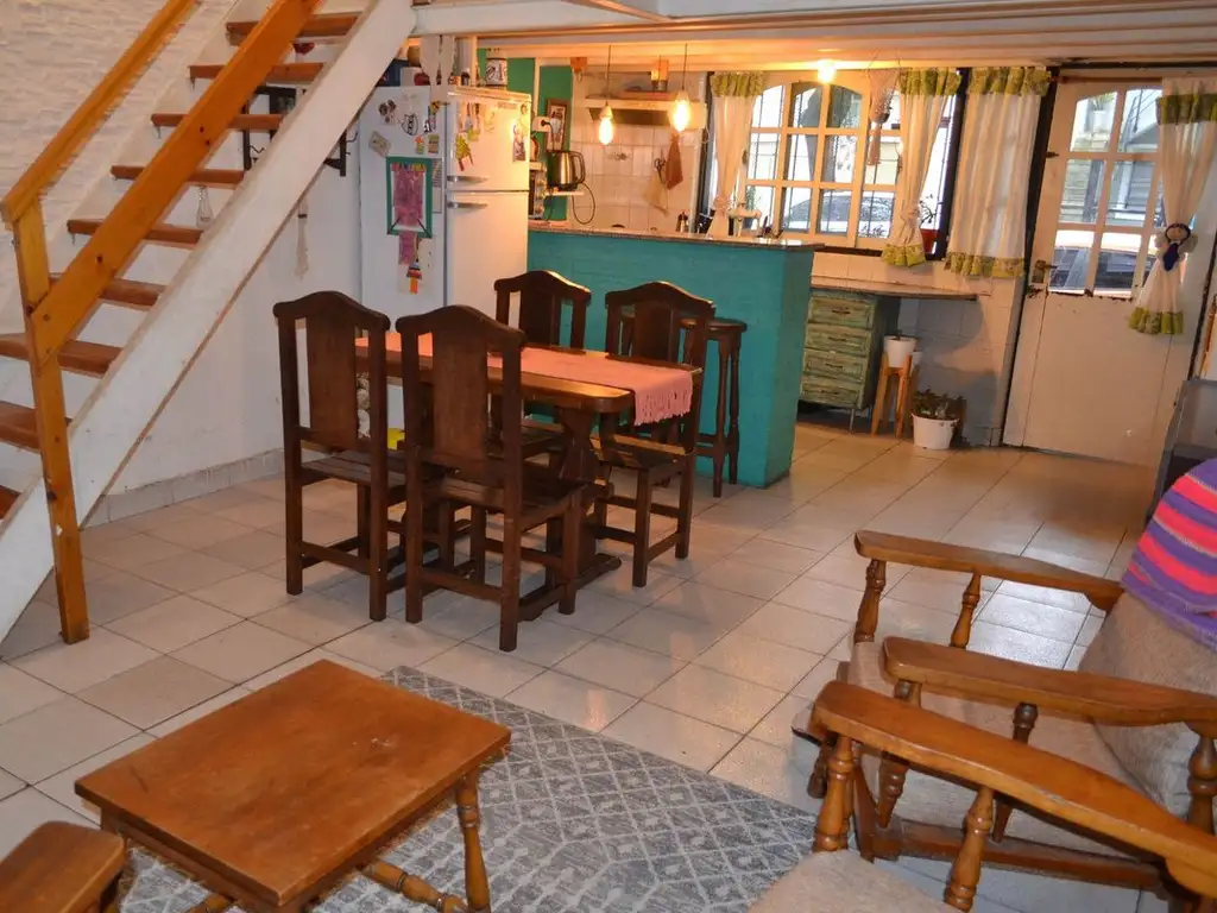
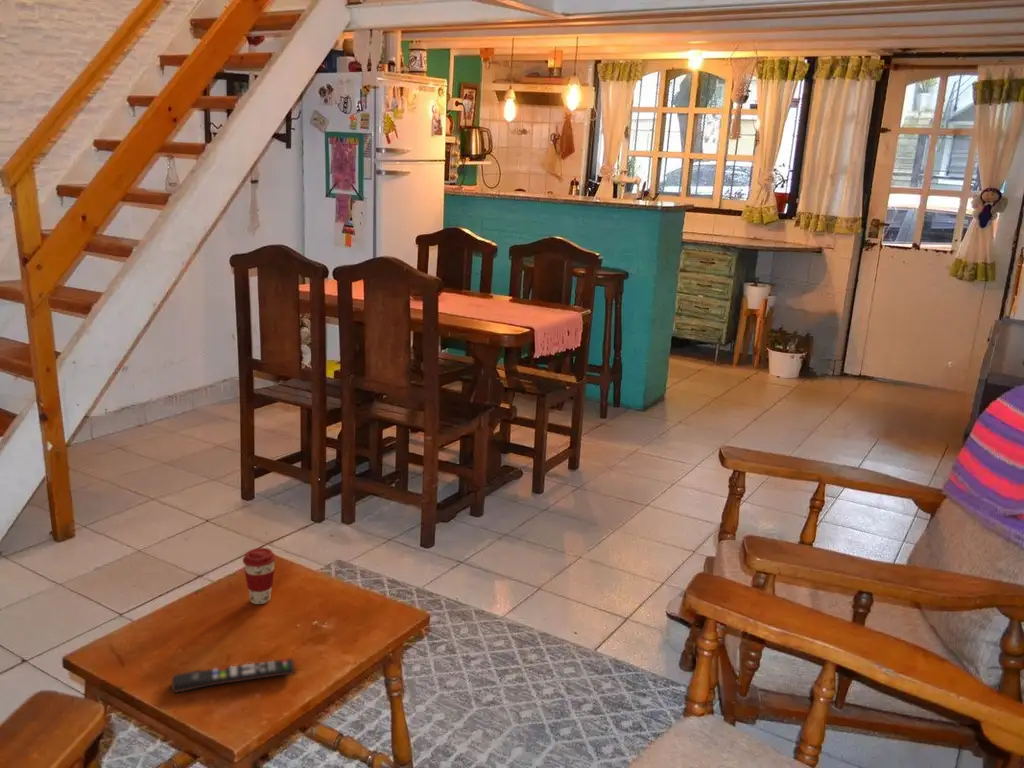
+ coffee cup (259, 576)
+ remote control (234, 674)
